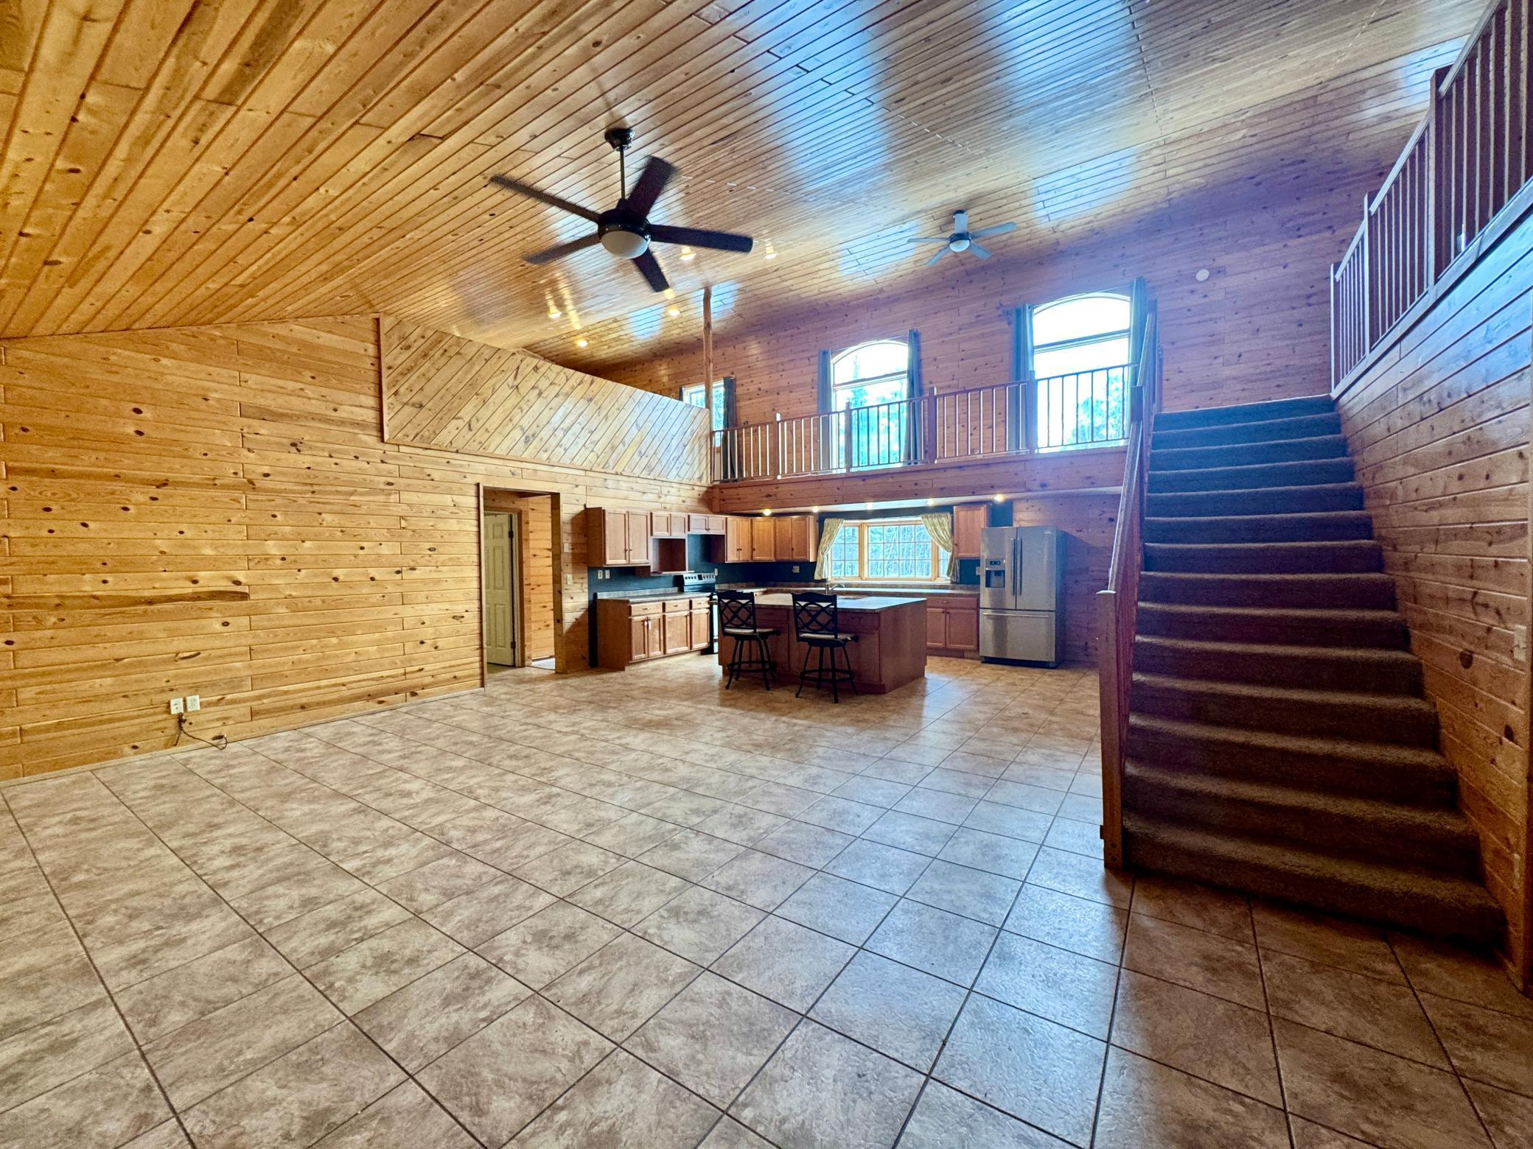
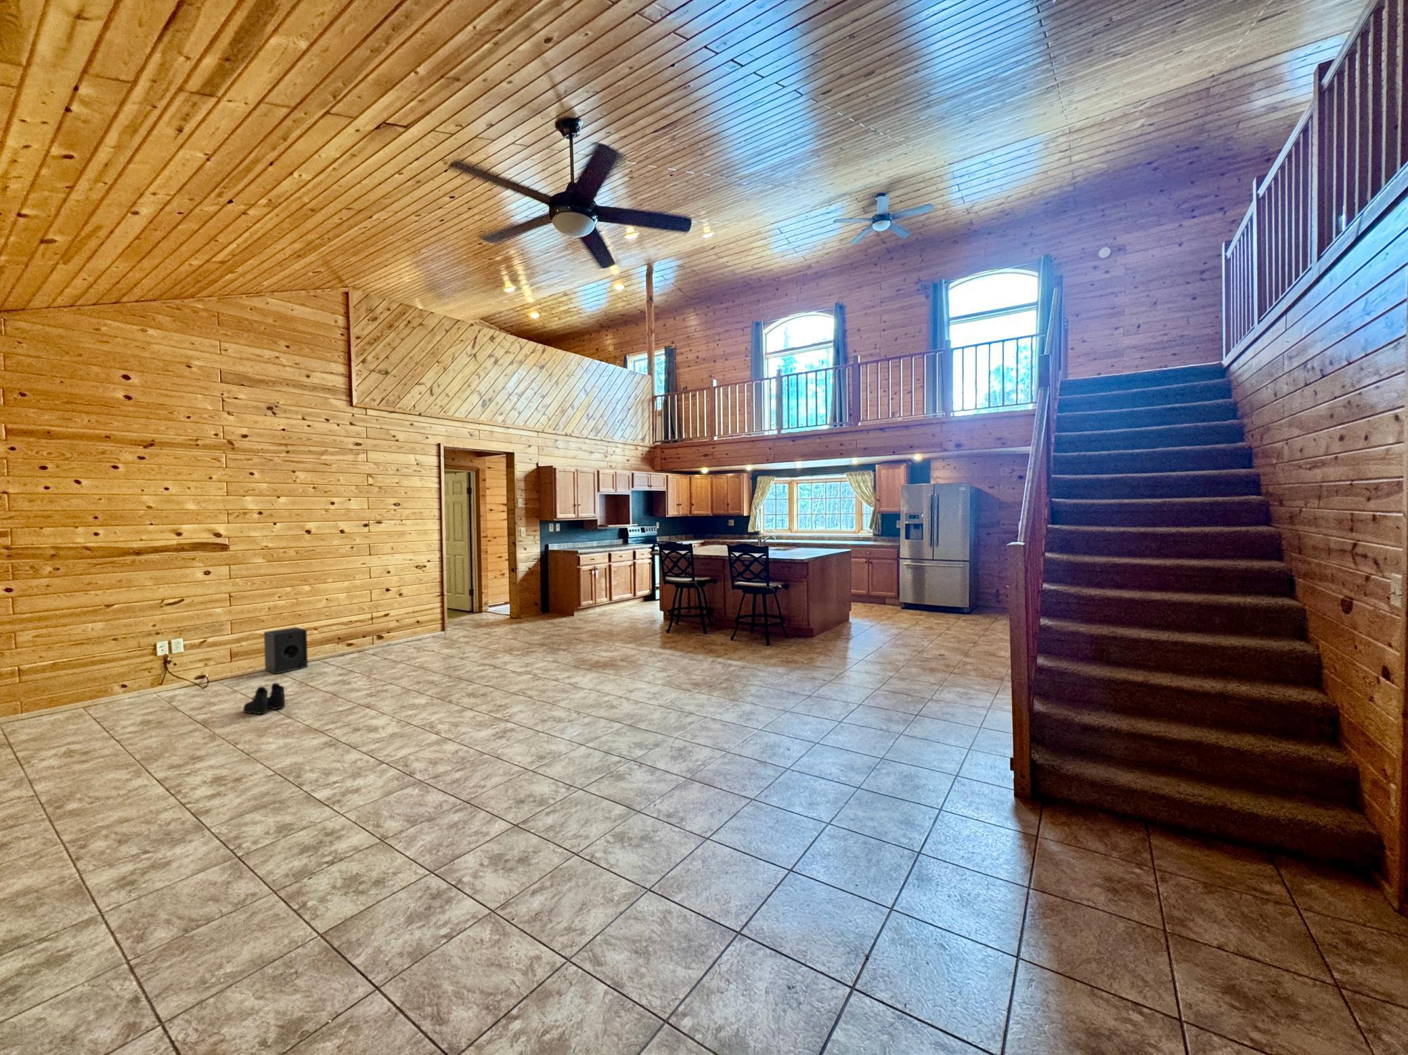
+ studio monitor (286, 649)
+ boots (264, 697)
